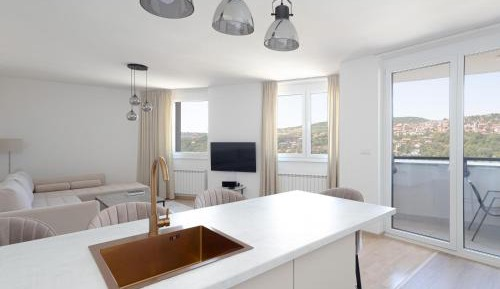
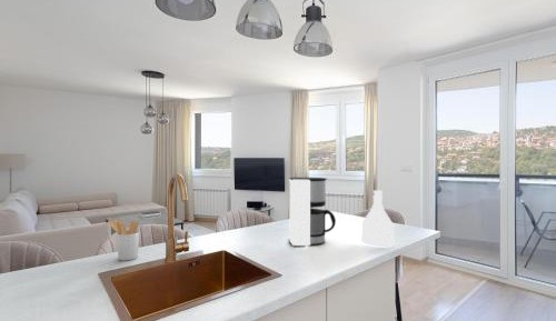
+ utensil holder (123, 238)
+ bottle (377, 215)
+ coffee maker (311, 209)
